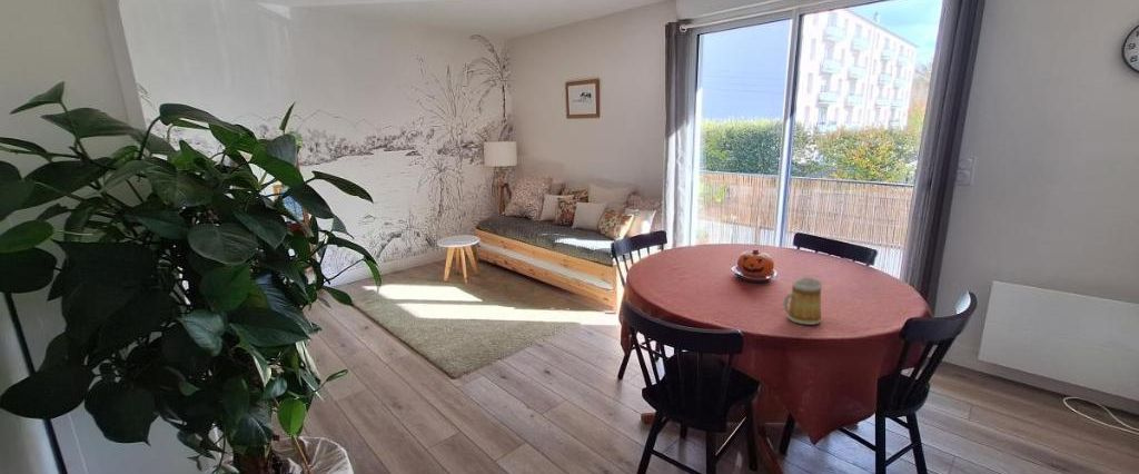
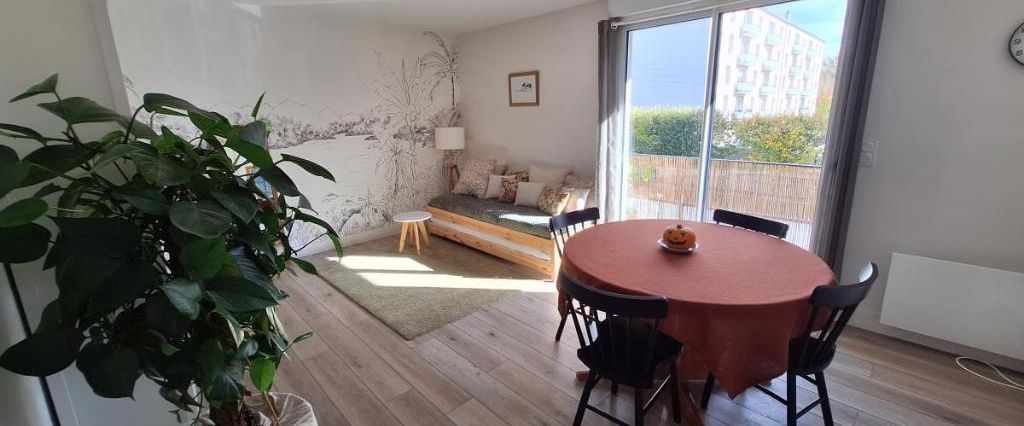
- mug (803, 299)
